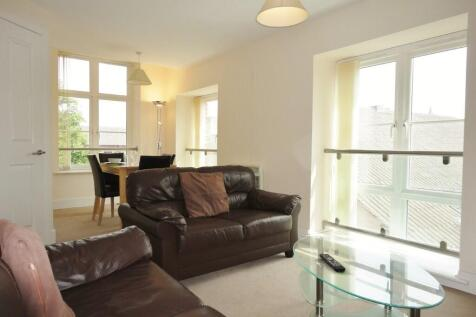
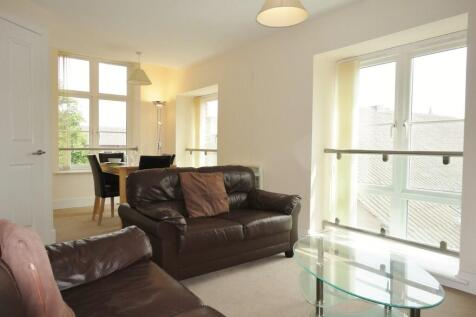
- remote control (331, 262)
